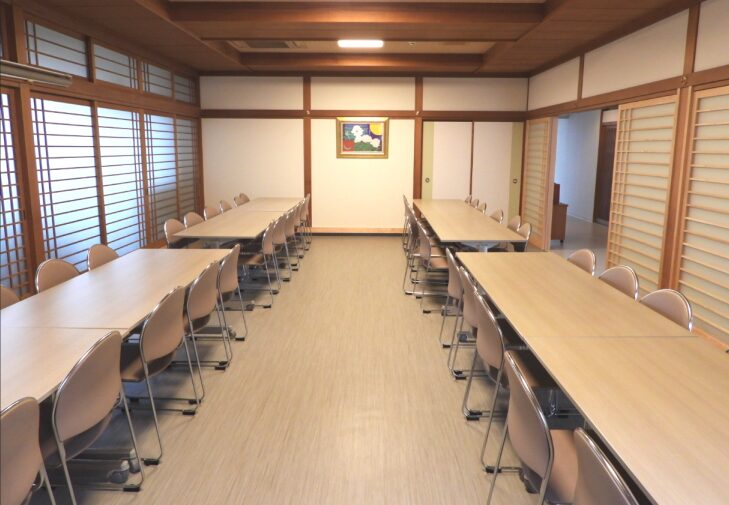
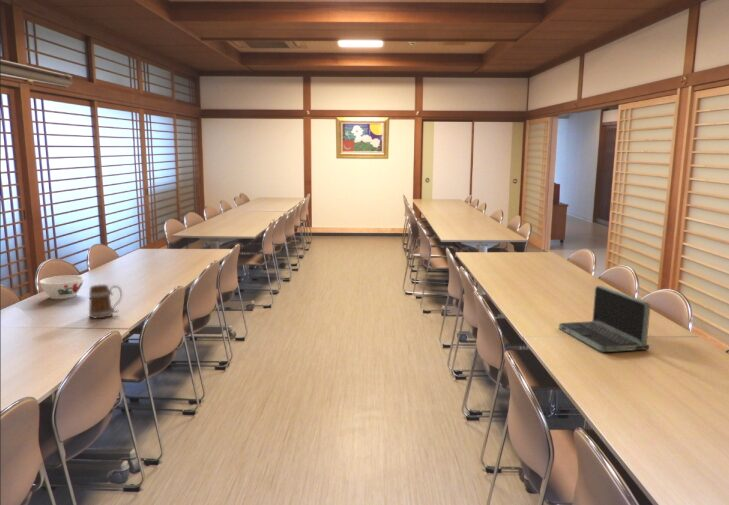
+ laptop (603, 315)
+ bowl (62, 287)
+ mug (105, 300)
